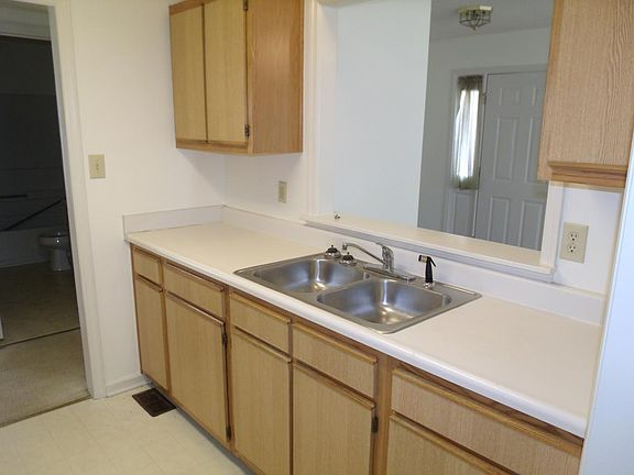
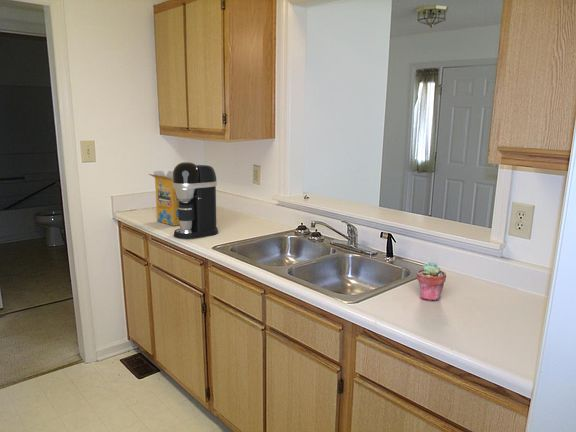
+ potted succulent (430, 280)
+ coffee maker (195, 198)
+ cereal box (168, 197)
